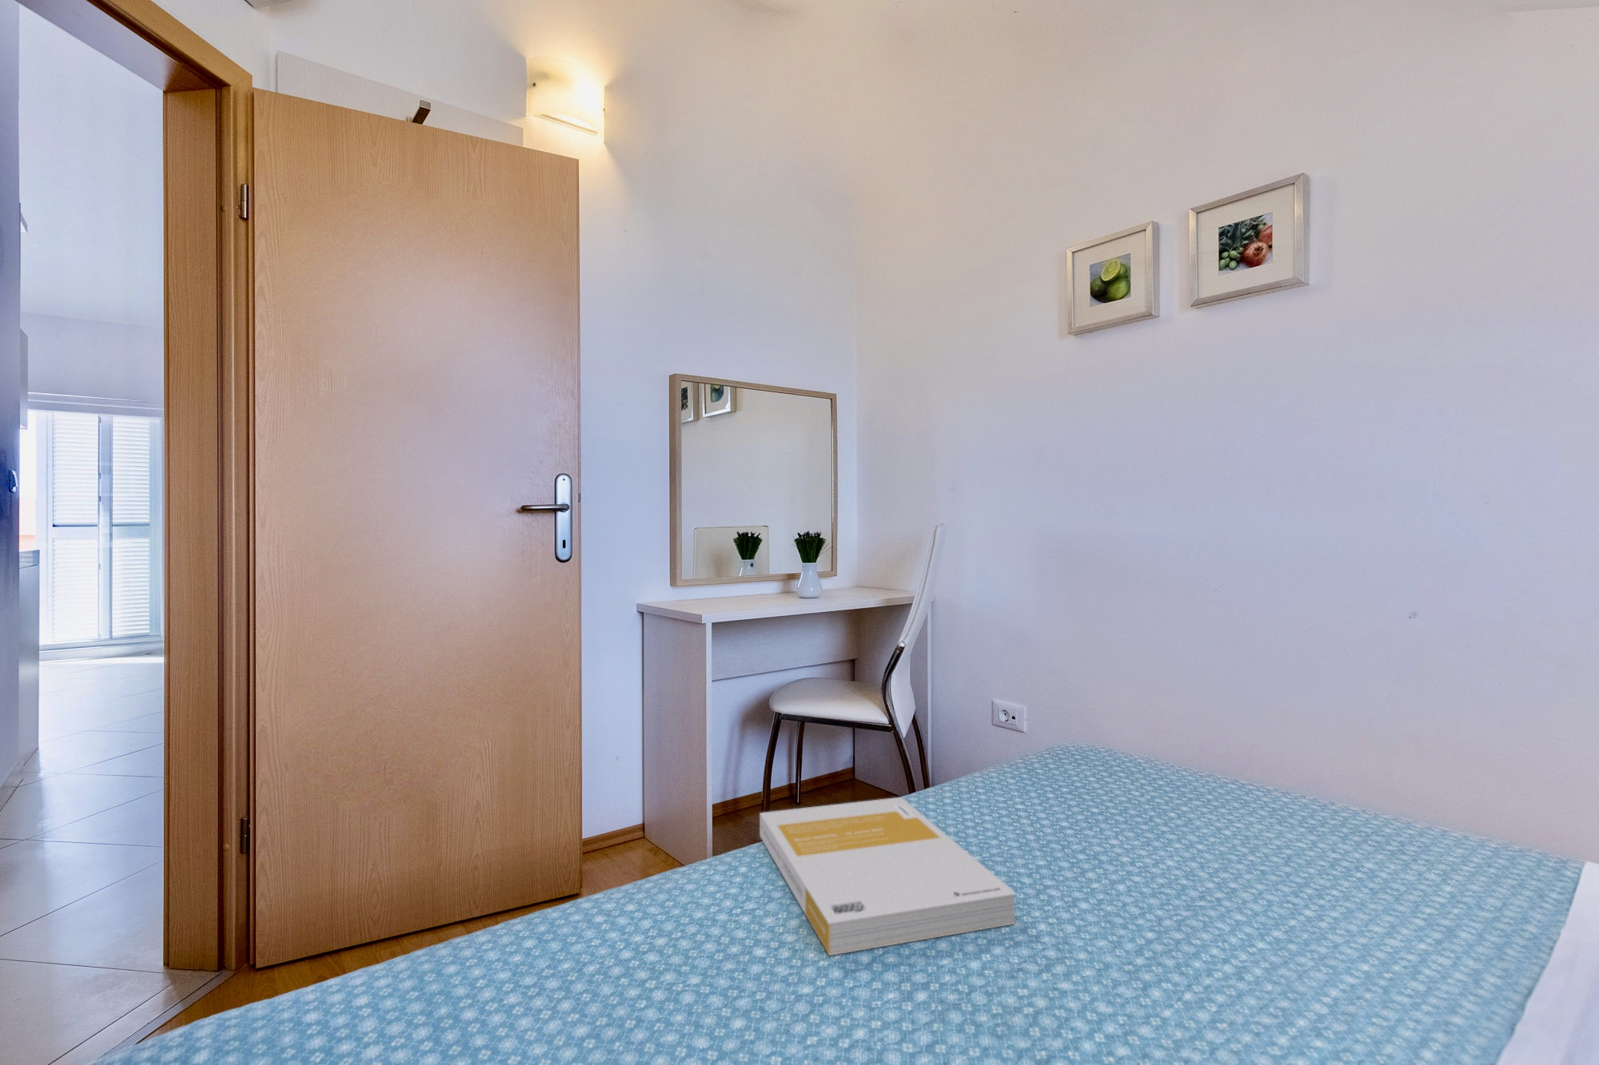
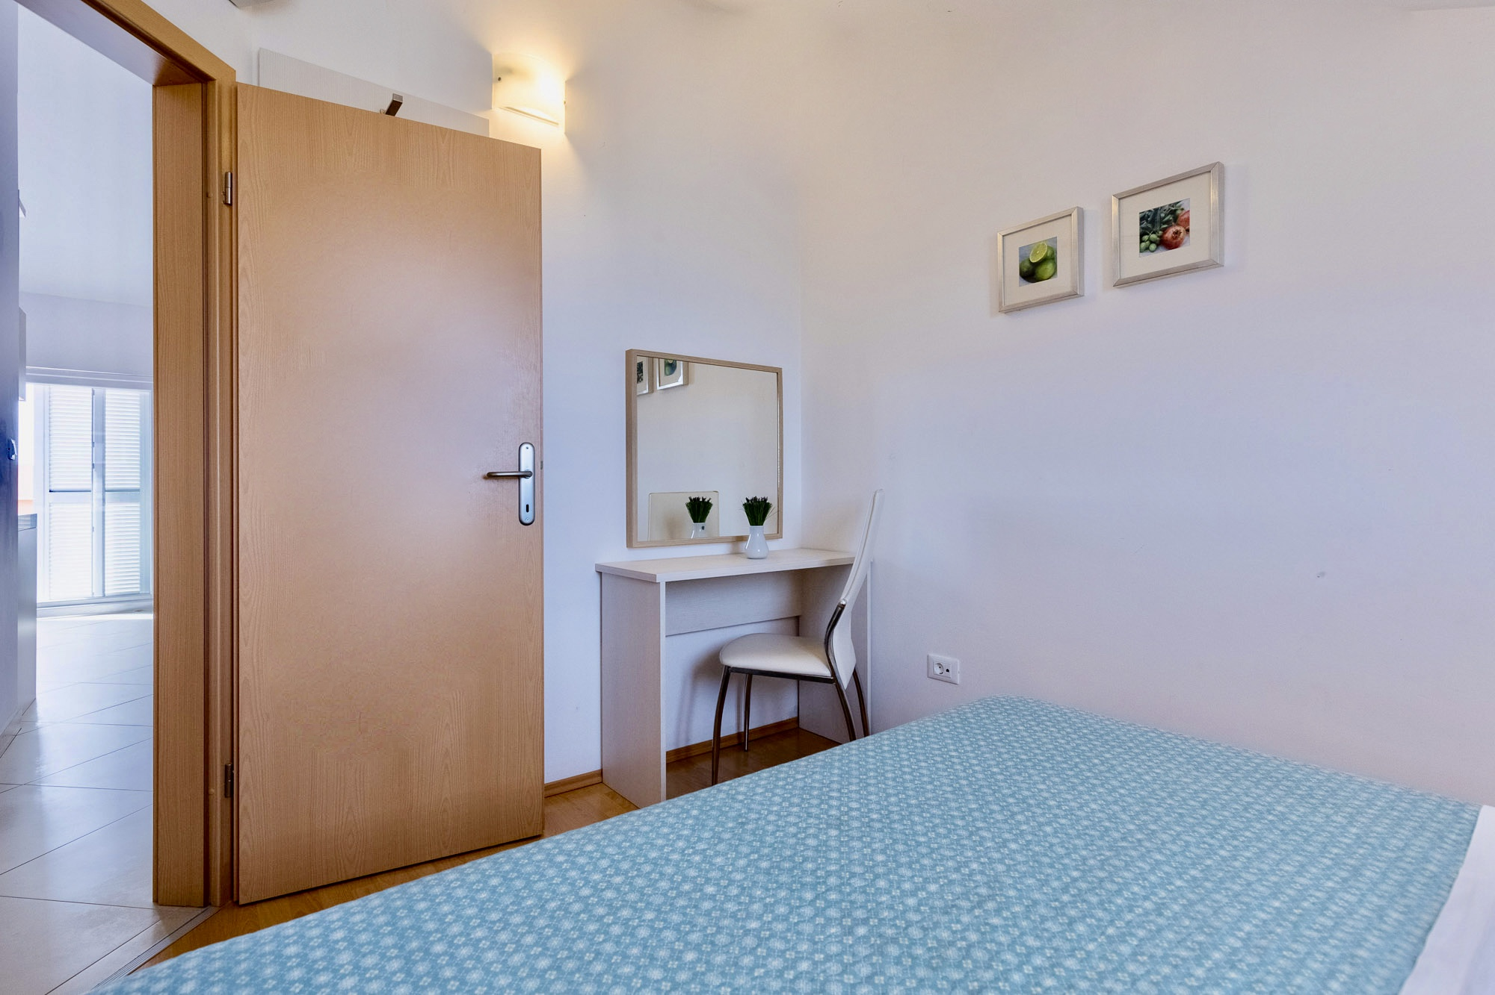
- book (871, 861)
